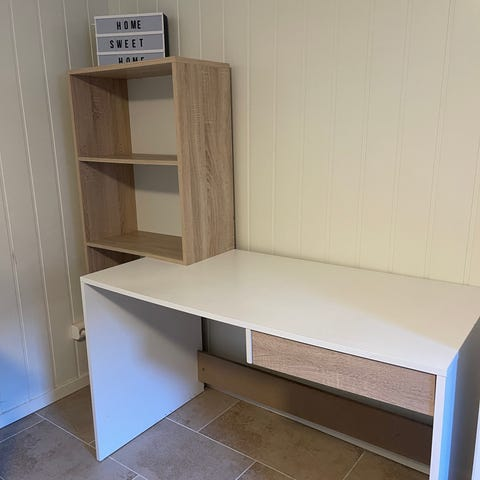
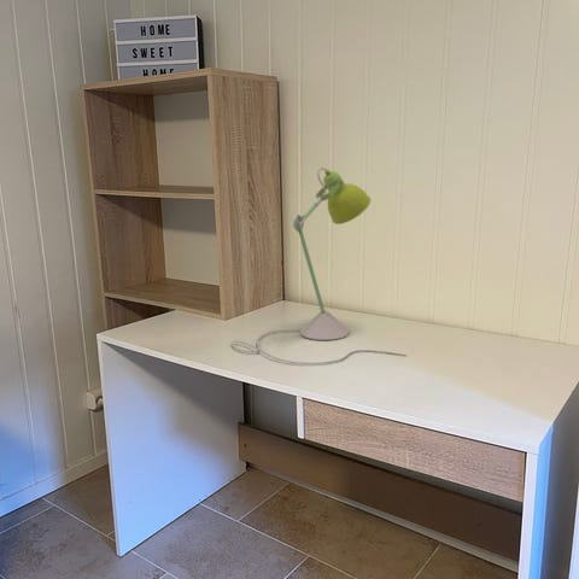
+ desk lamp (311, 265)
